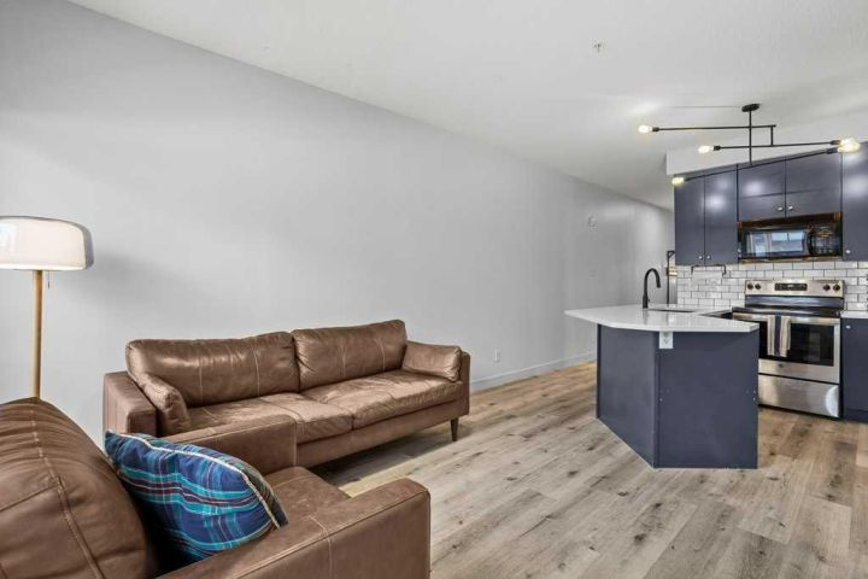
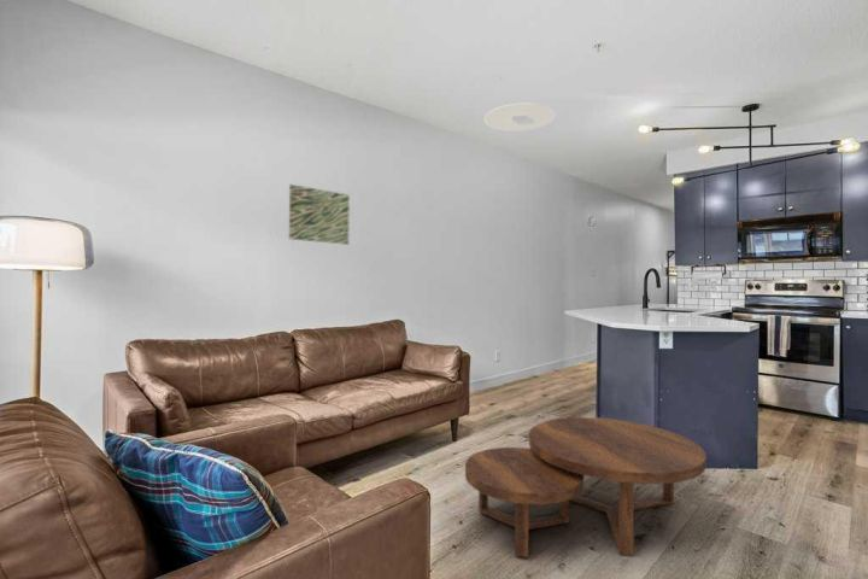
+ ceiling light (518, 115)
+ wall art (319, 215)
+ coffee table (580, 480)
